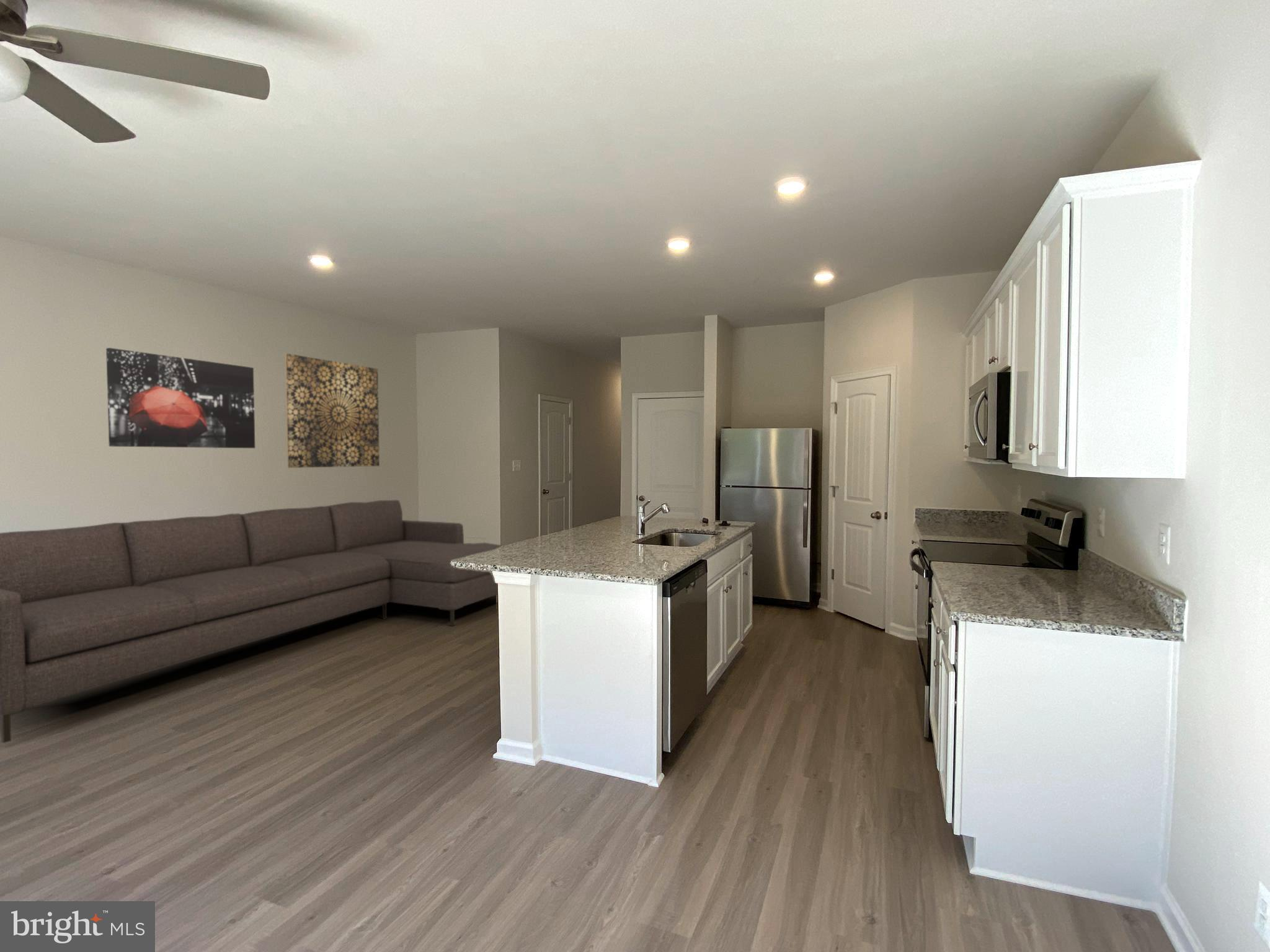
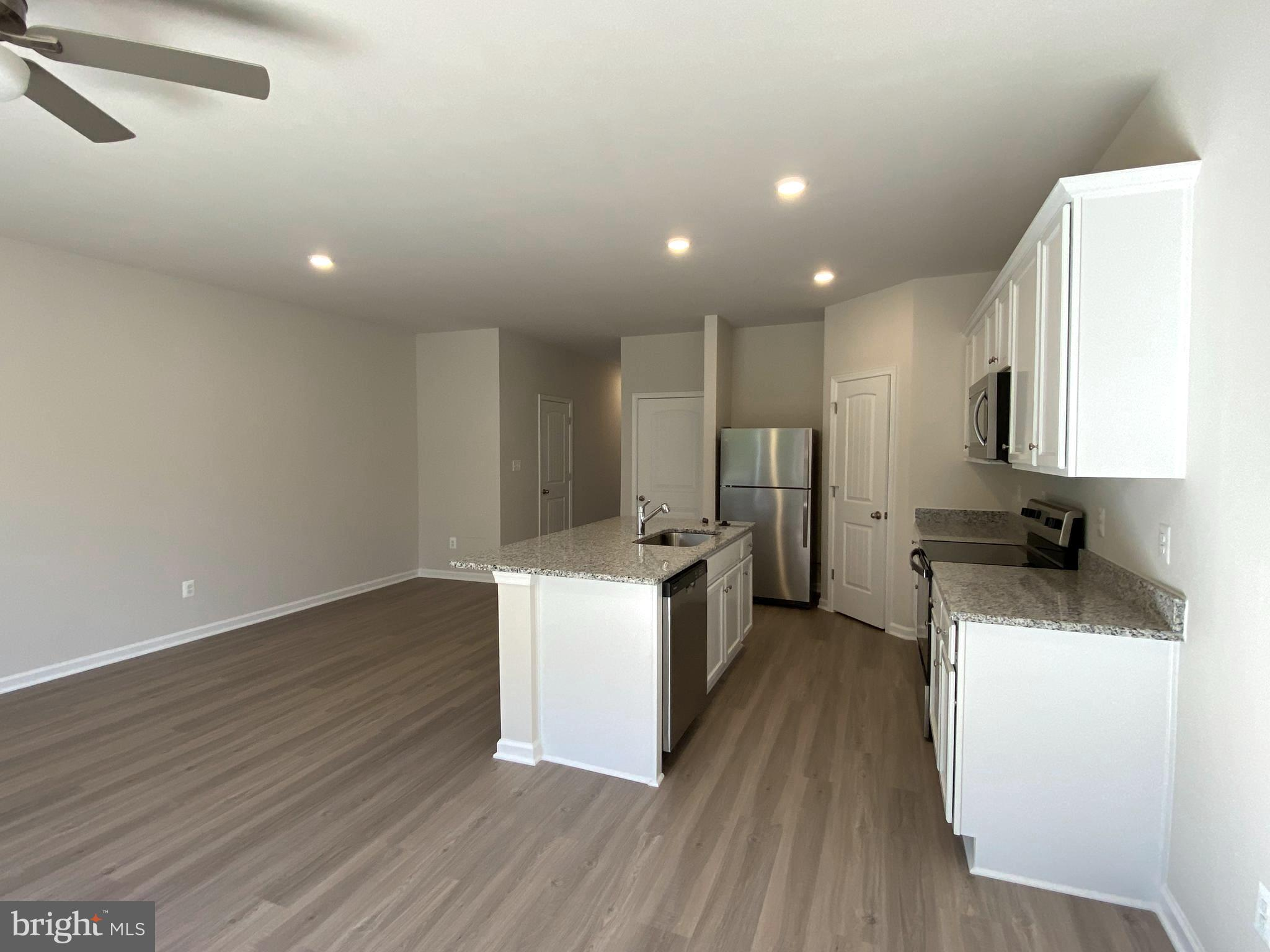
- wall art (336, 414)
- wall art (188, 403)
- sofa (300, 578)
